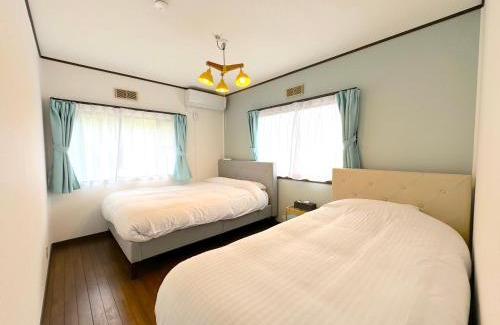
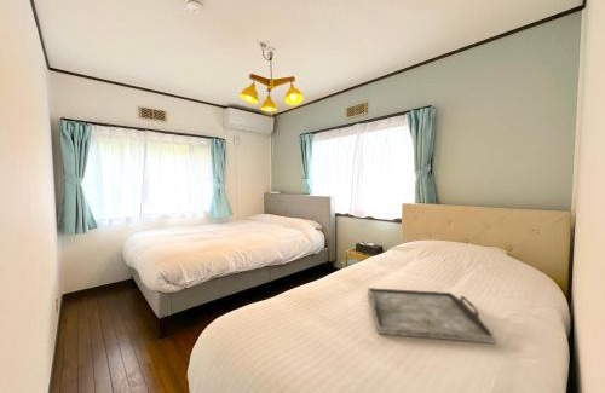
+ serving tray (419, 305)
